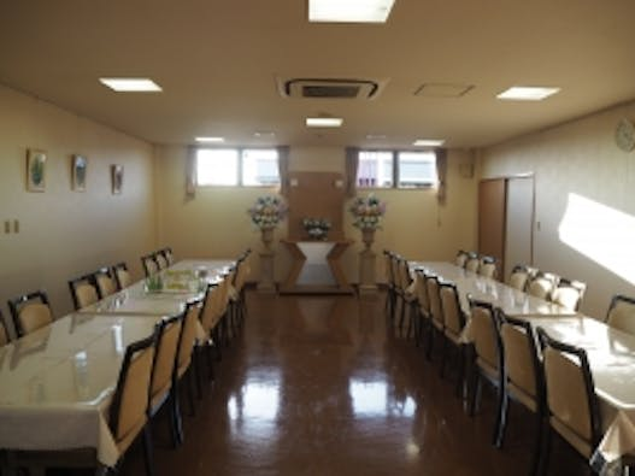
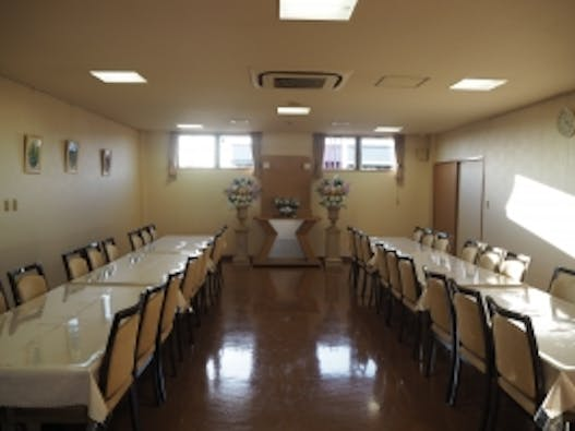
- flower arrangement (177, 277)
